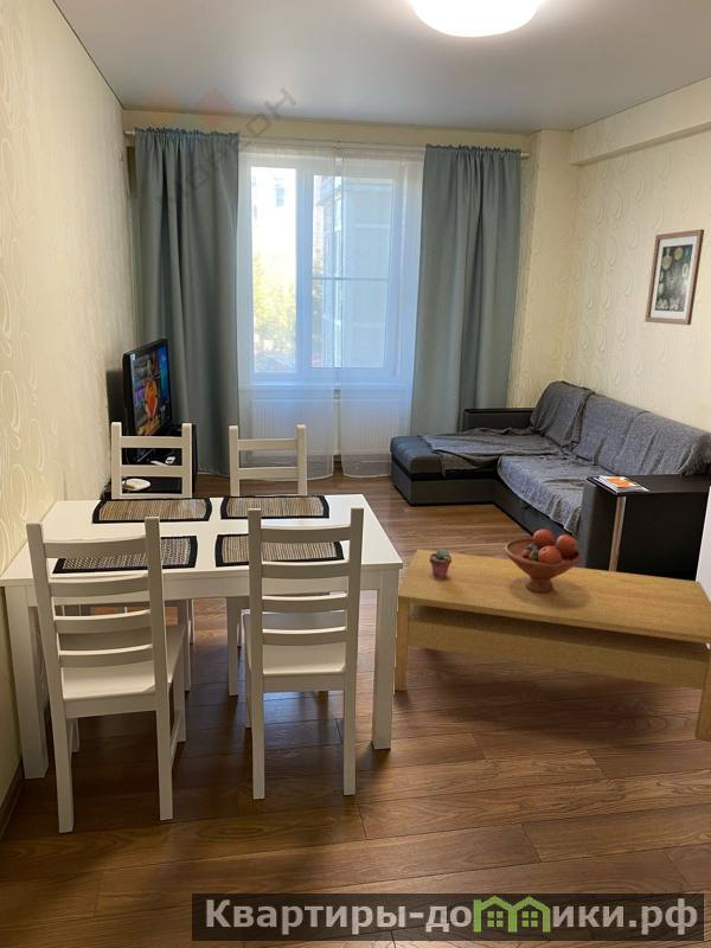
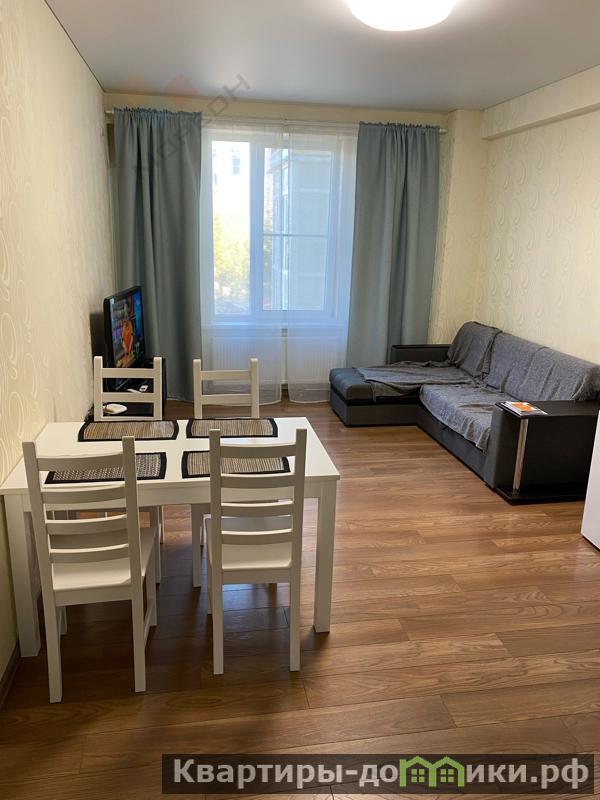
- wall art (672, 278)
- fruit bowl (542, 562)
- potted succulent (440, 562)
- coffee table (547, 634)
